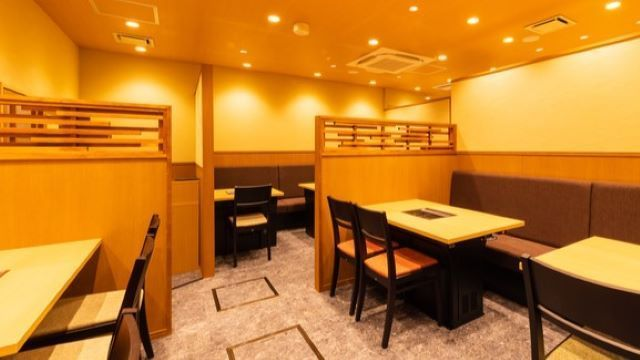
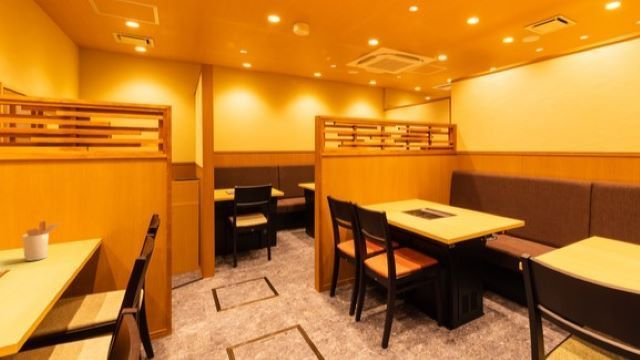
+ utensil holder (42, 240)
